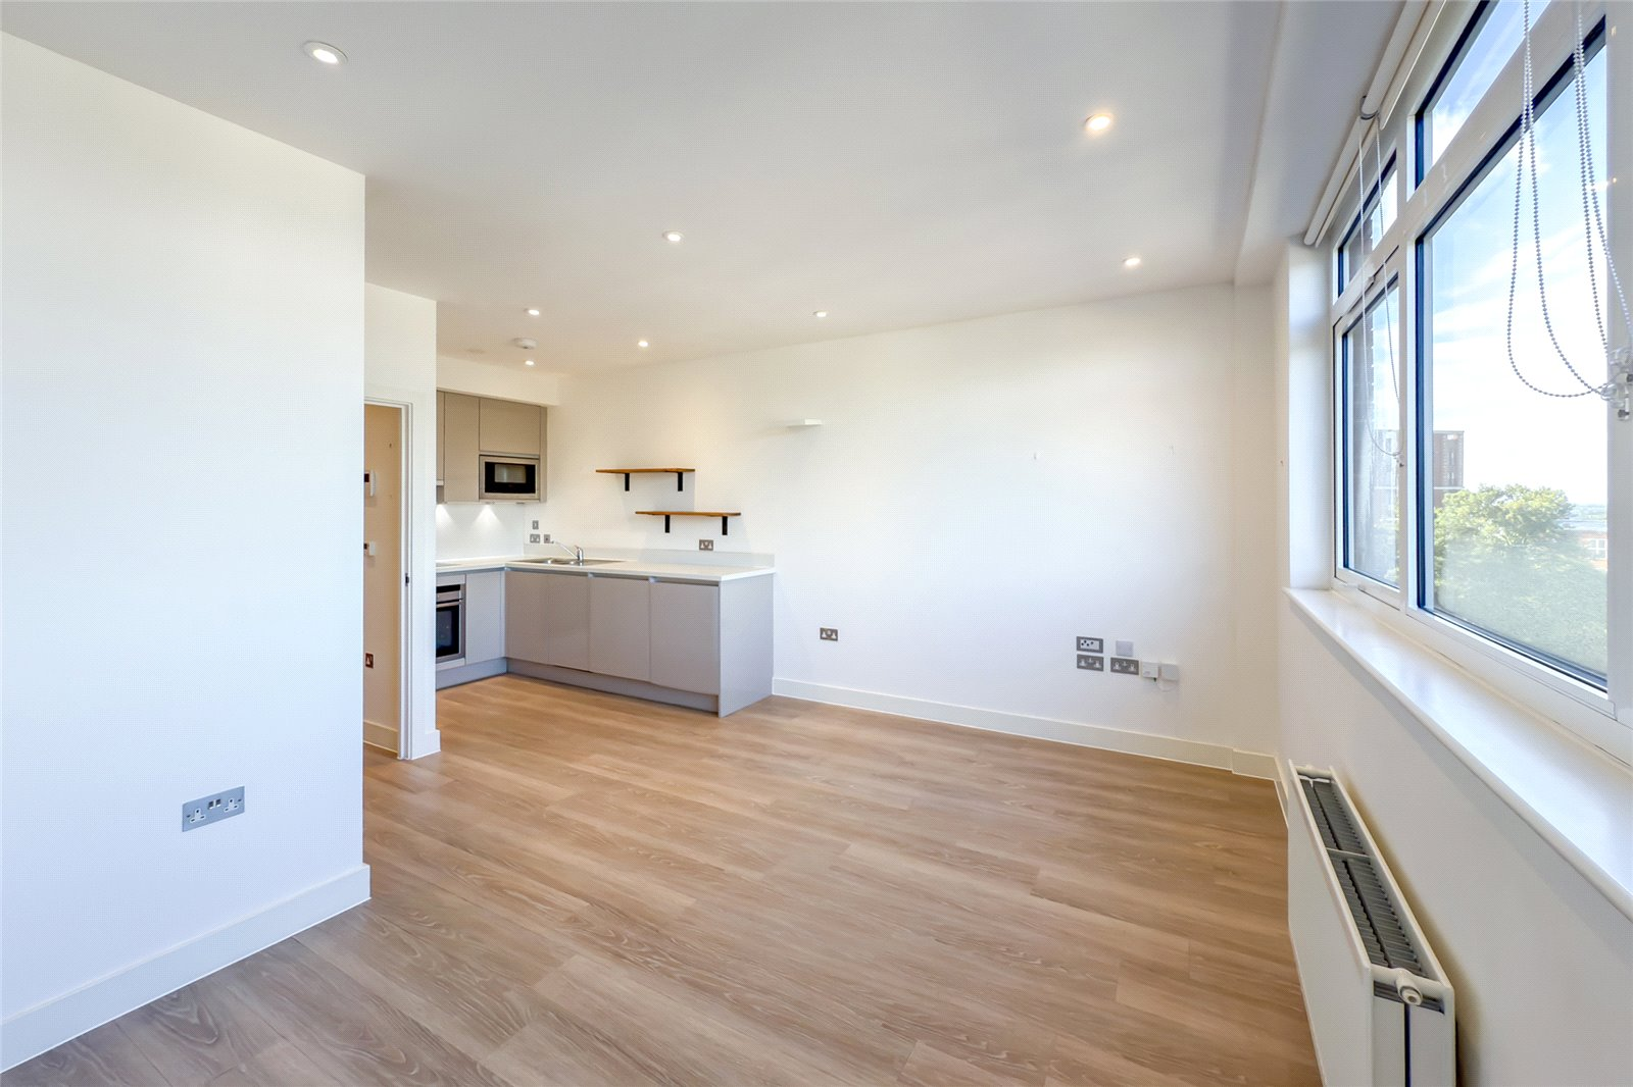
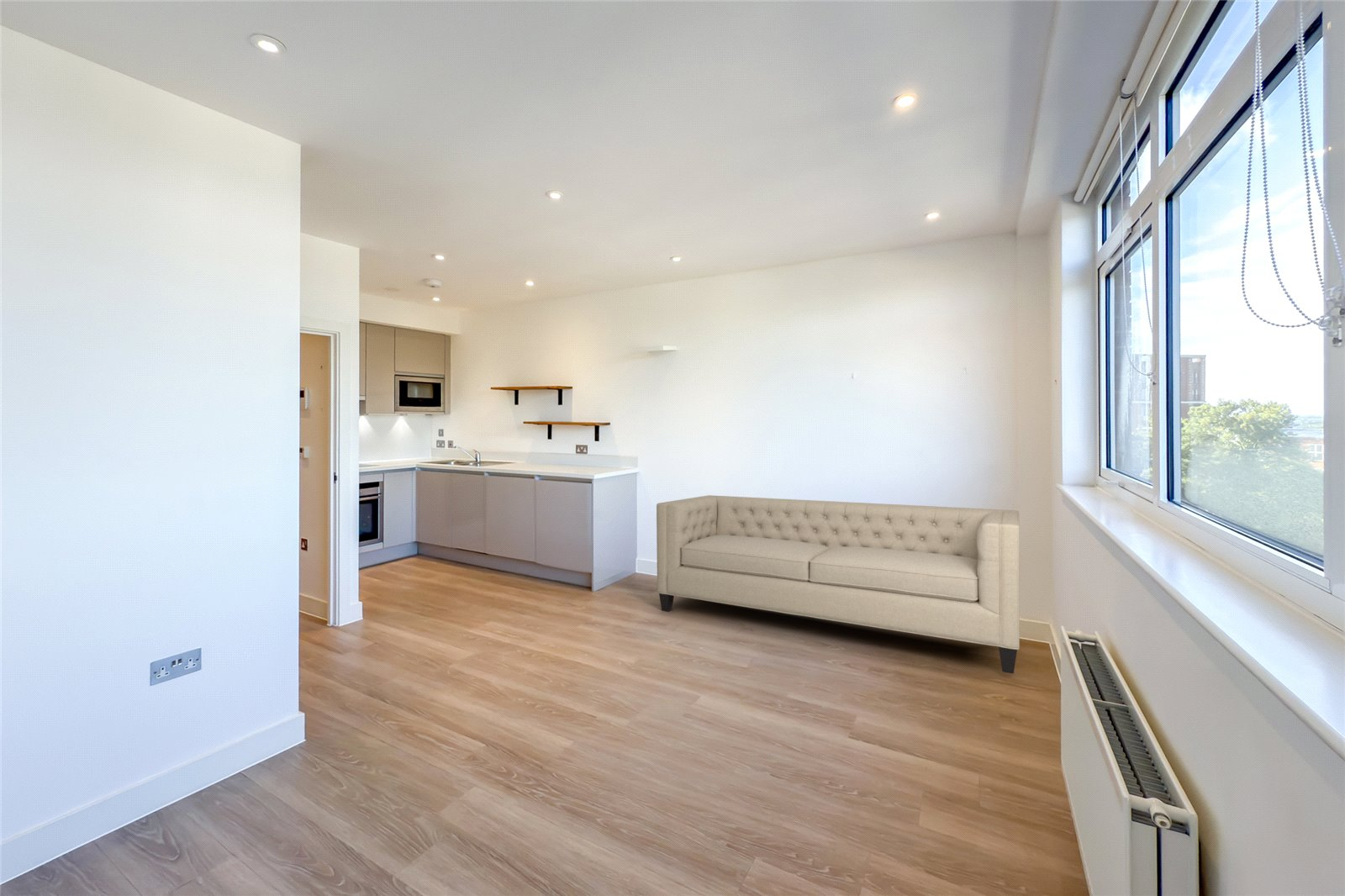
+ sofa (825, 564)
